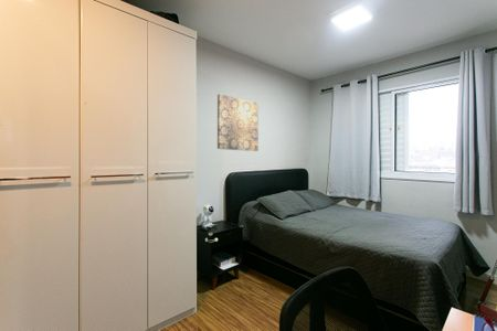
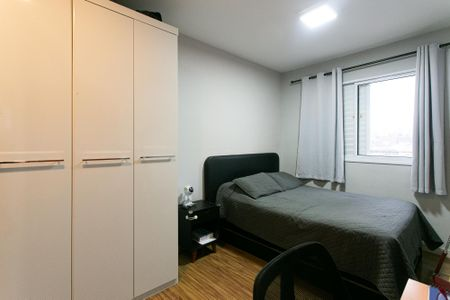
- wall art (239, 125)
